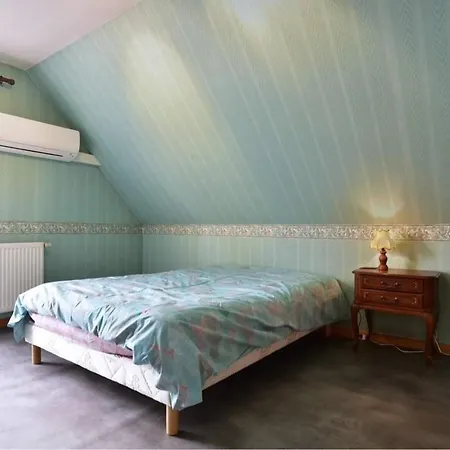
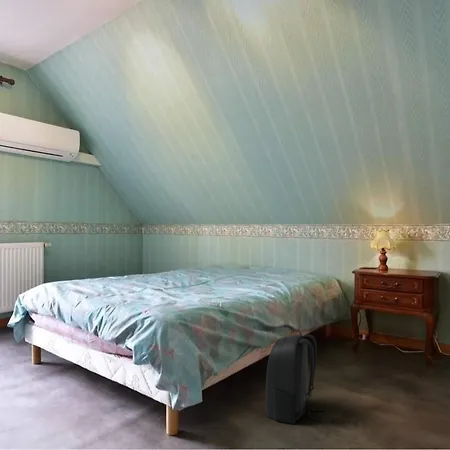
+ backpack (295, 371)
